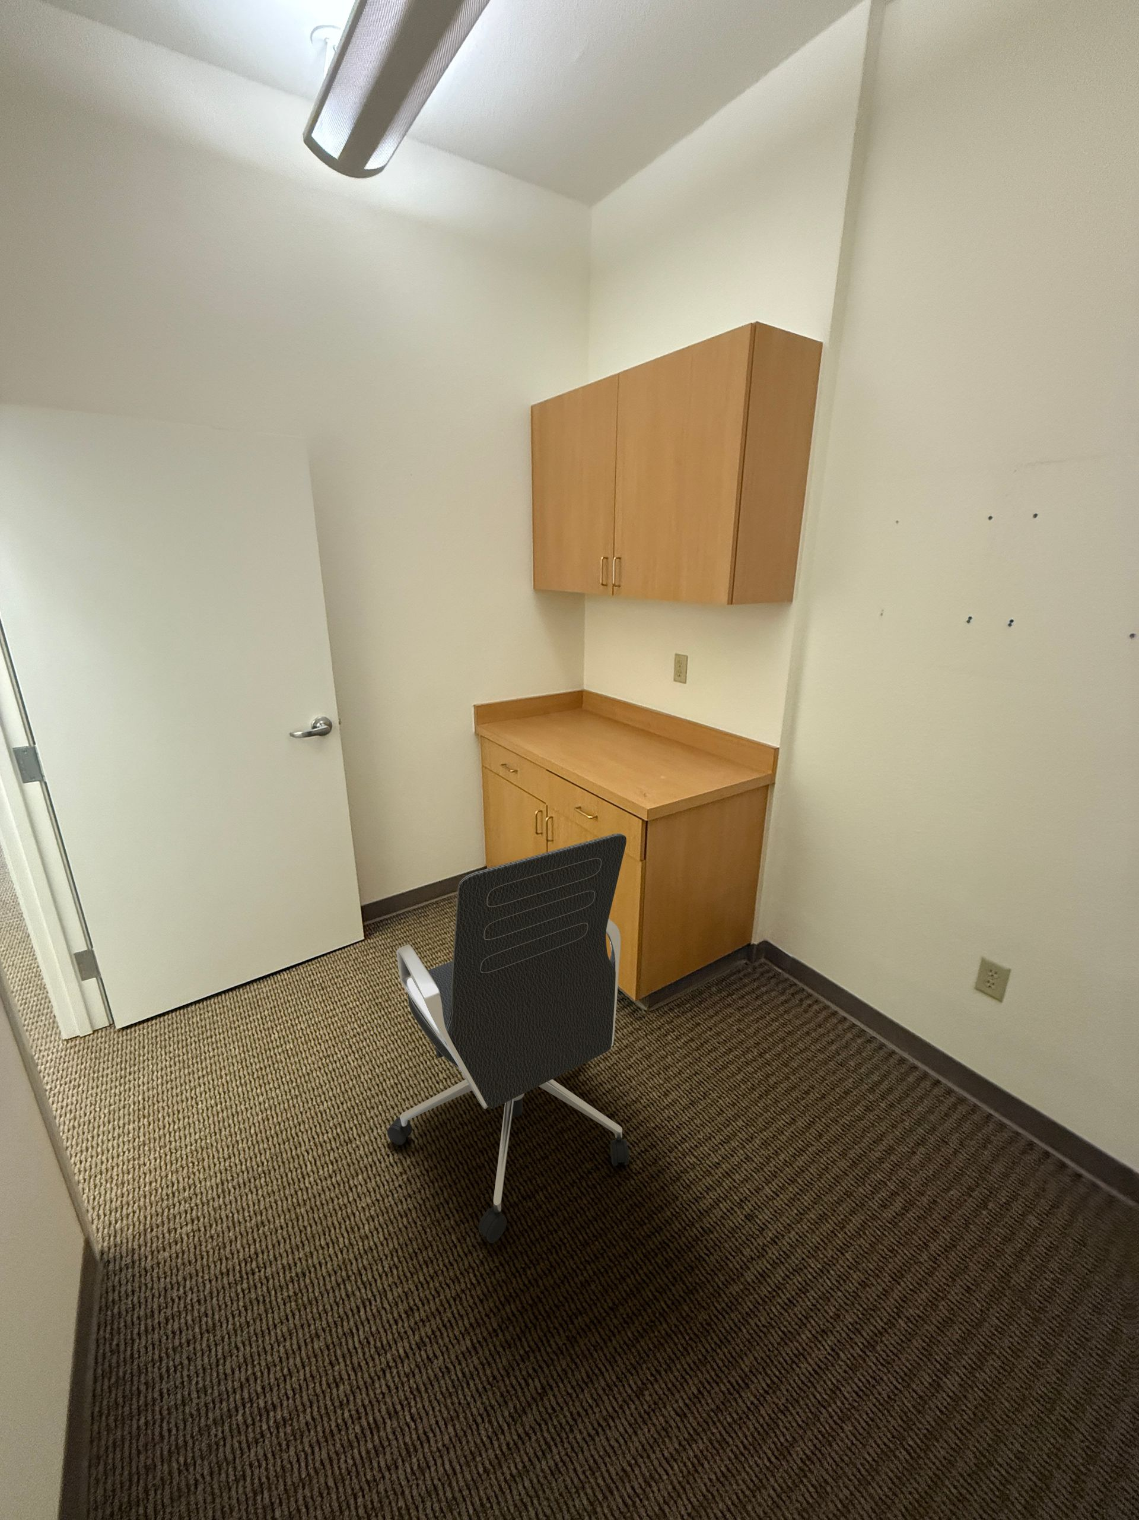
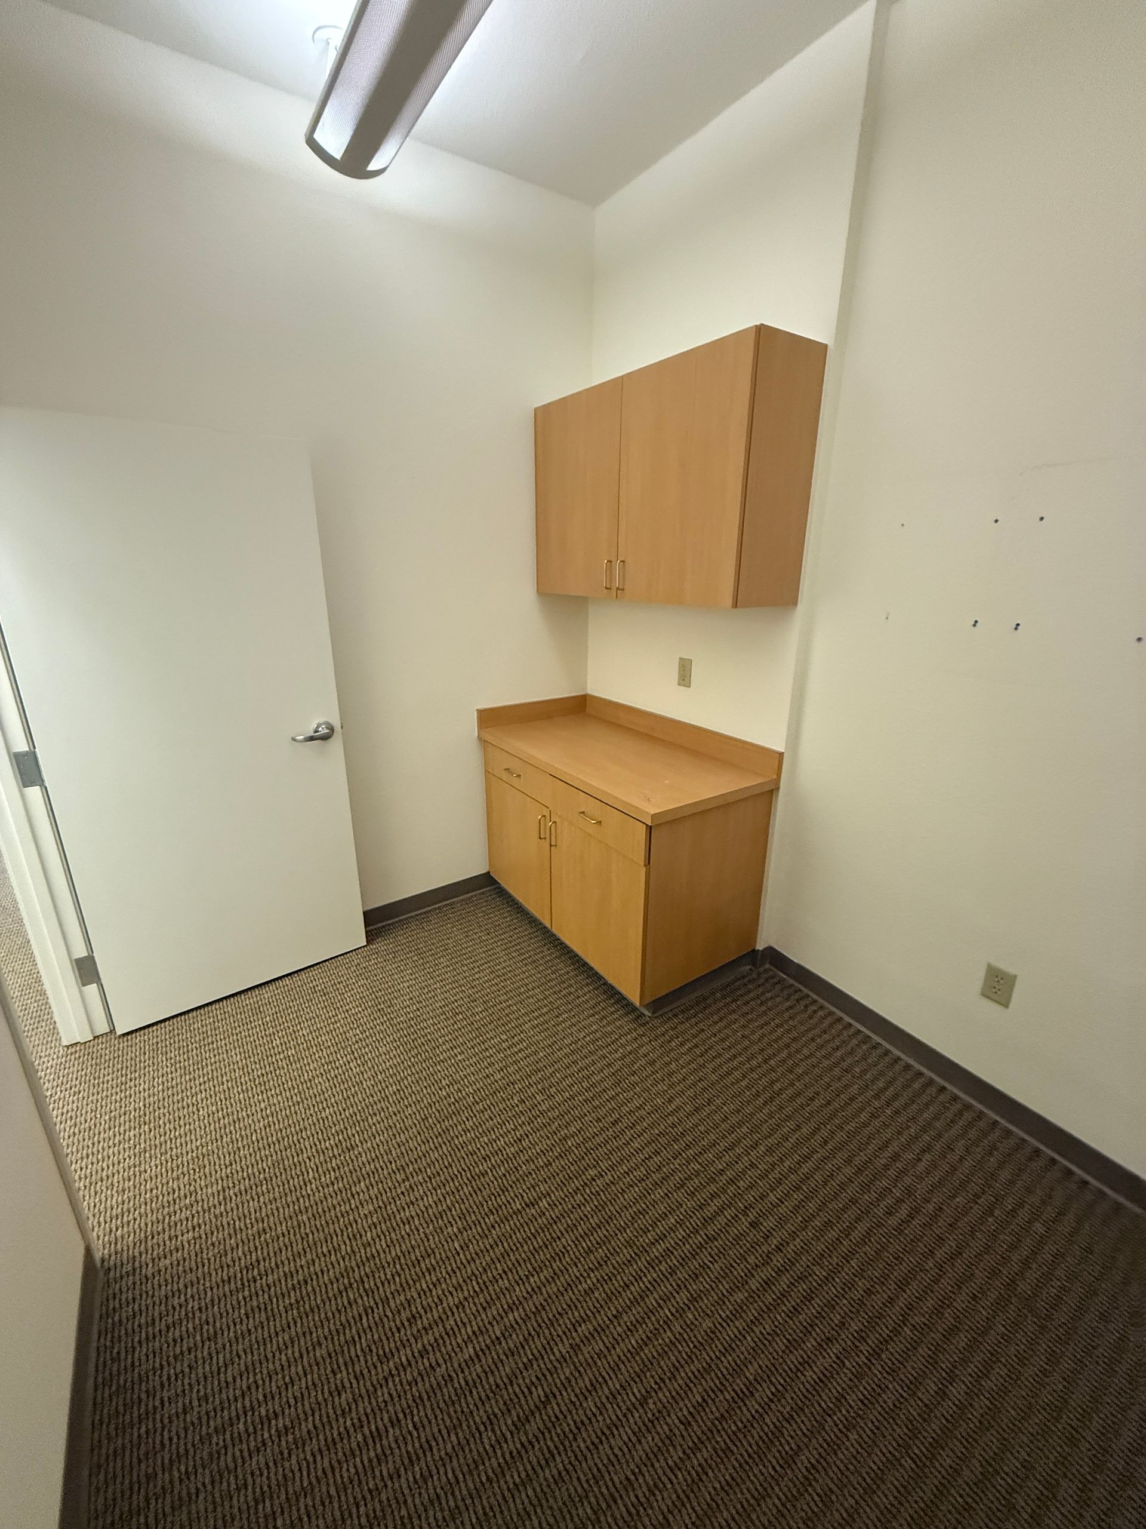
- office chair (507, 975)
